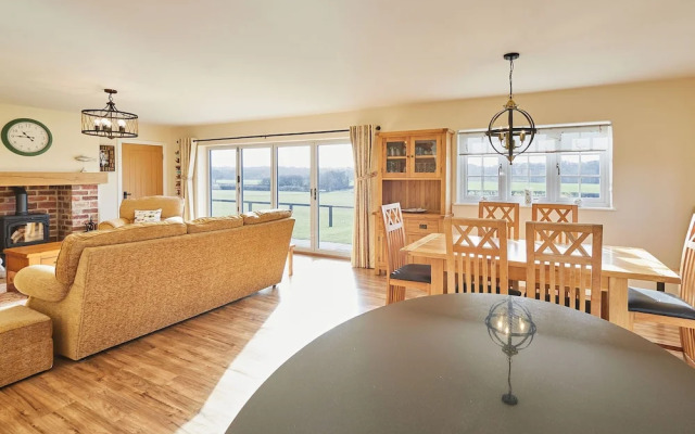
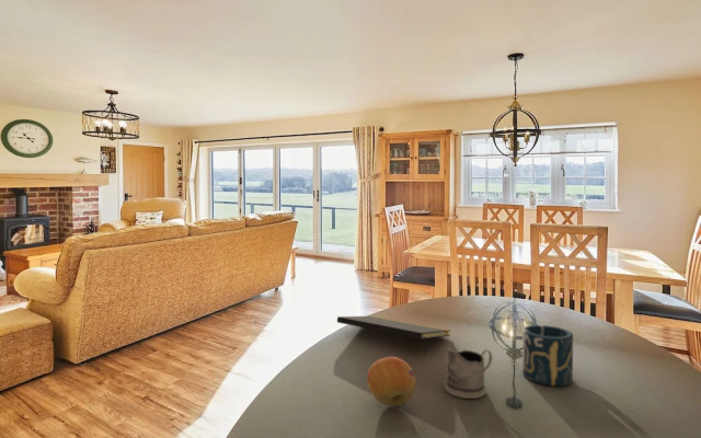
+ tea glass holder (470, 367)
+ notepad (393, 325)
+ cup (551, 351)
+ fruit (391, 380)
